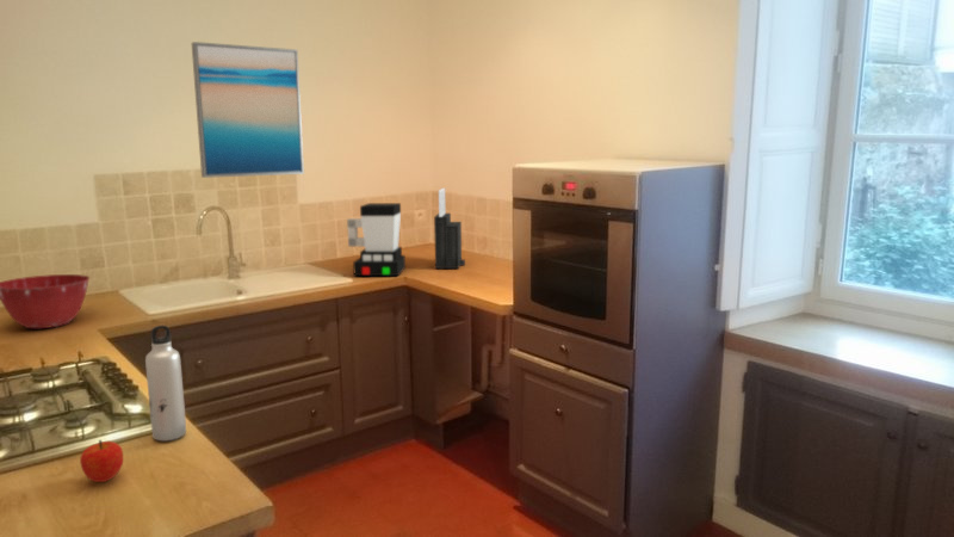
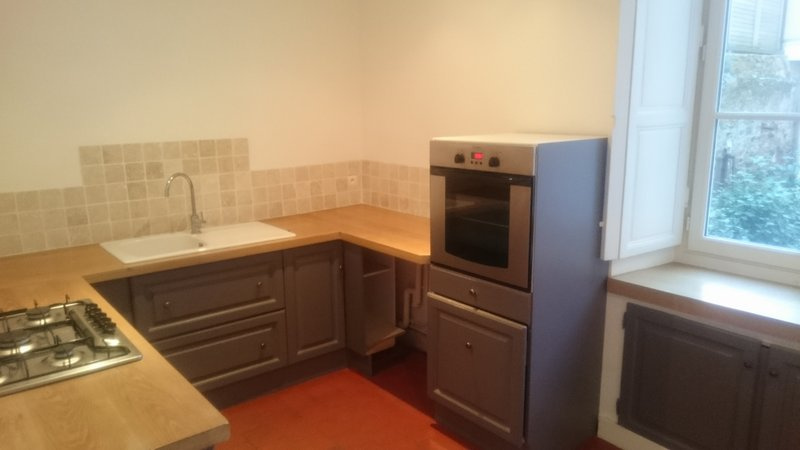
- mixing bowl (45, 302)
- fruit (101, 459)
- wall art (250, 111)
- coffee maker (373, 239)
- water bottle (165, 381)
- knife block (450, 227)
